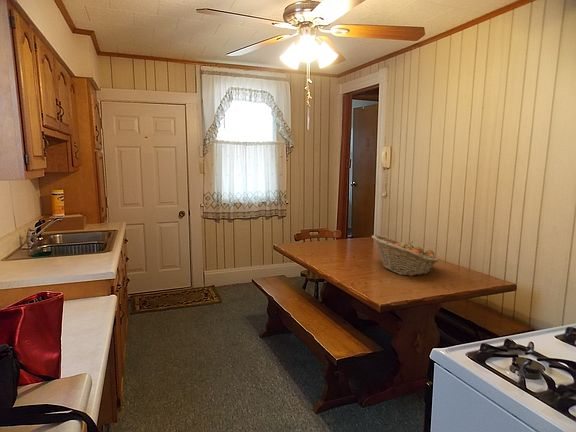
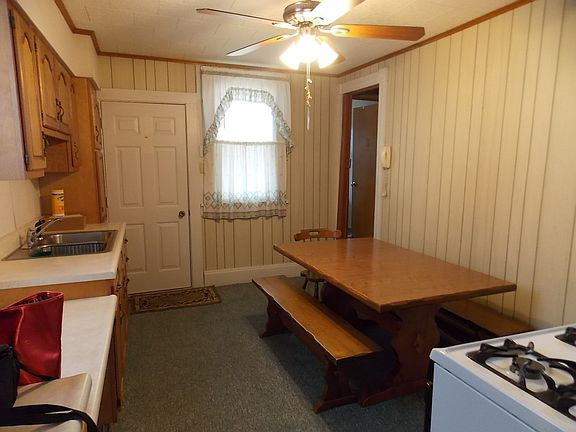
- fruit basket (403, 253)
